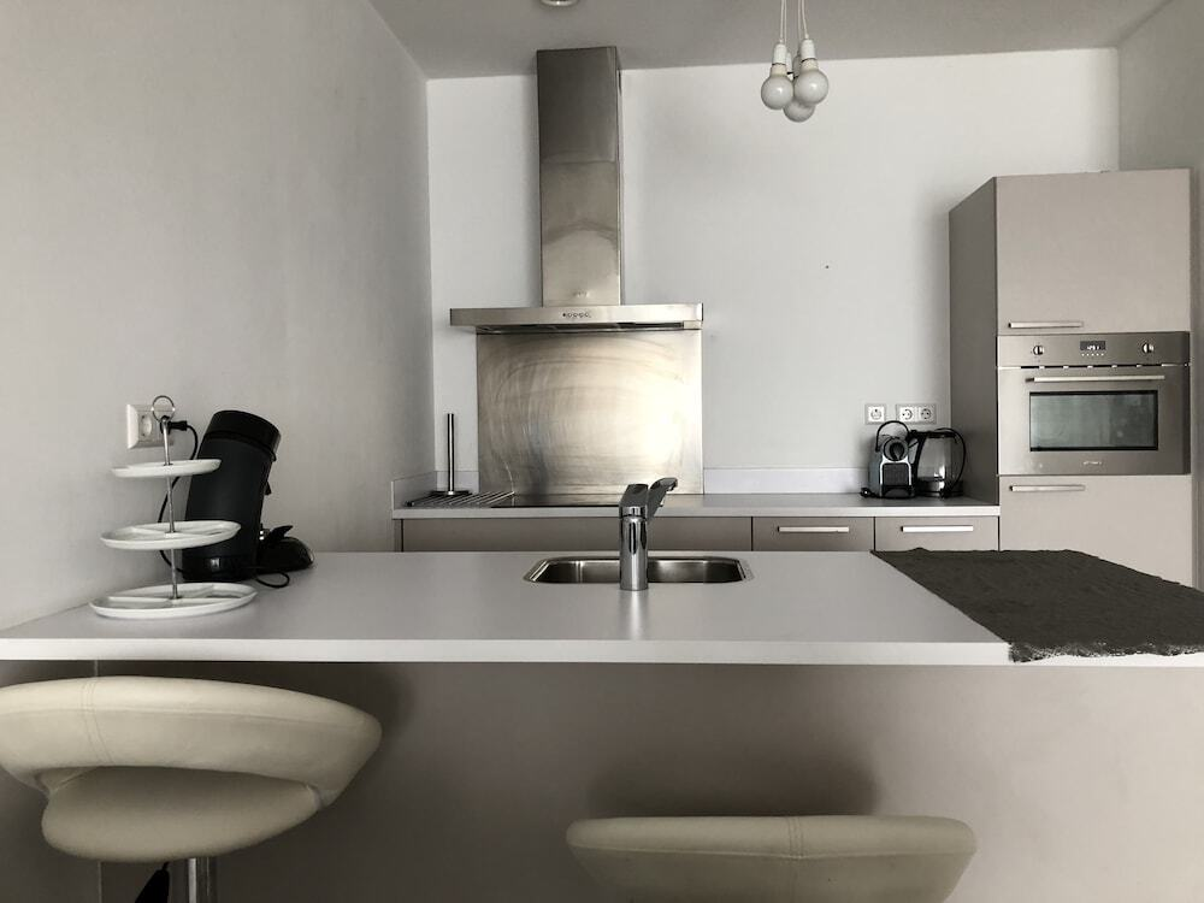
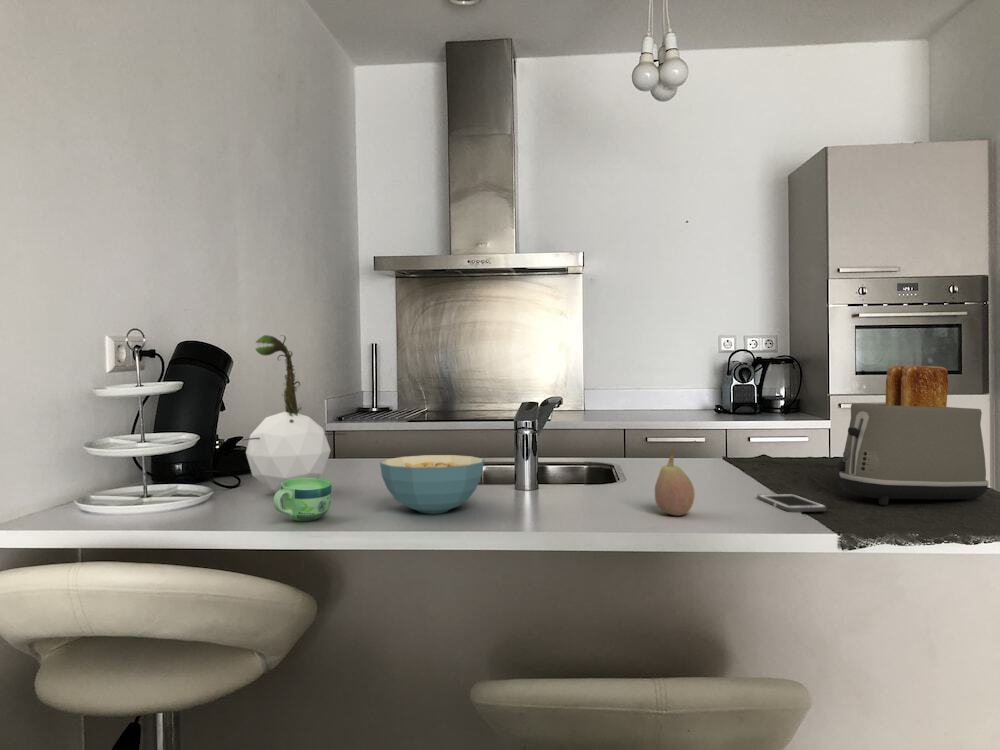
+ plant (296, 413)
+ cereal bowl (433, 486)
+ cell phone (790, 502)
+ cup (302, 501)
+ fruit (674, 482)
+ toaster (912, 431)
